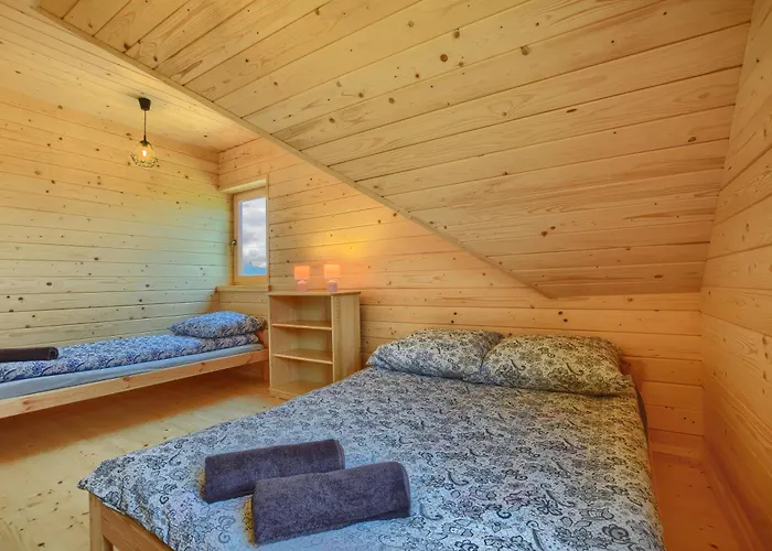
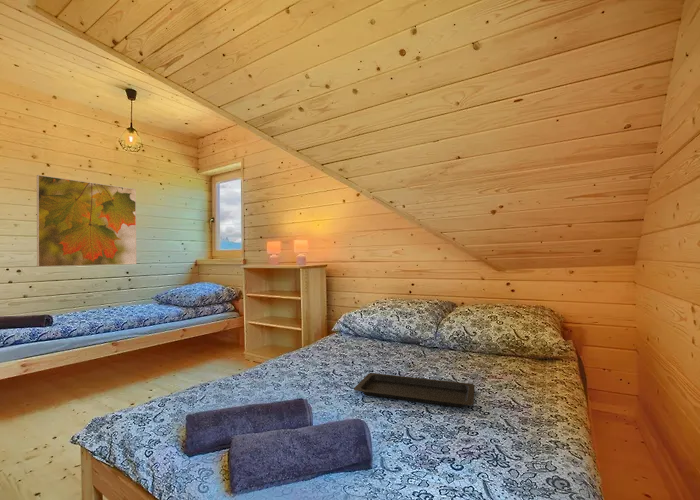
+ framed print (91, 224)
+ serving tray (414, 389)
